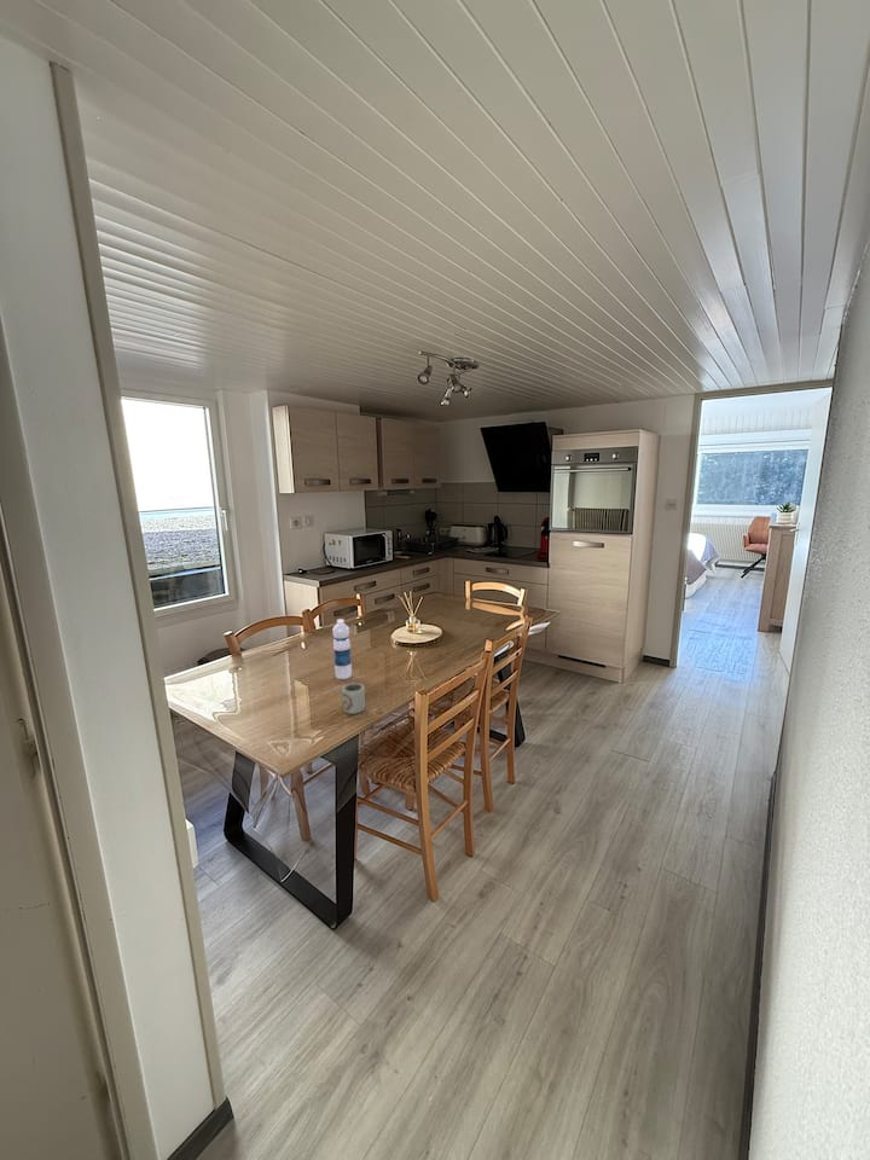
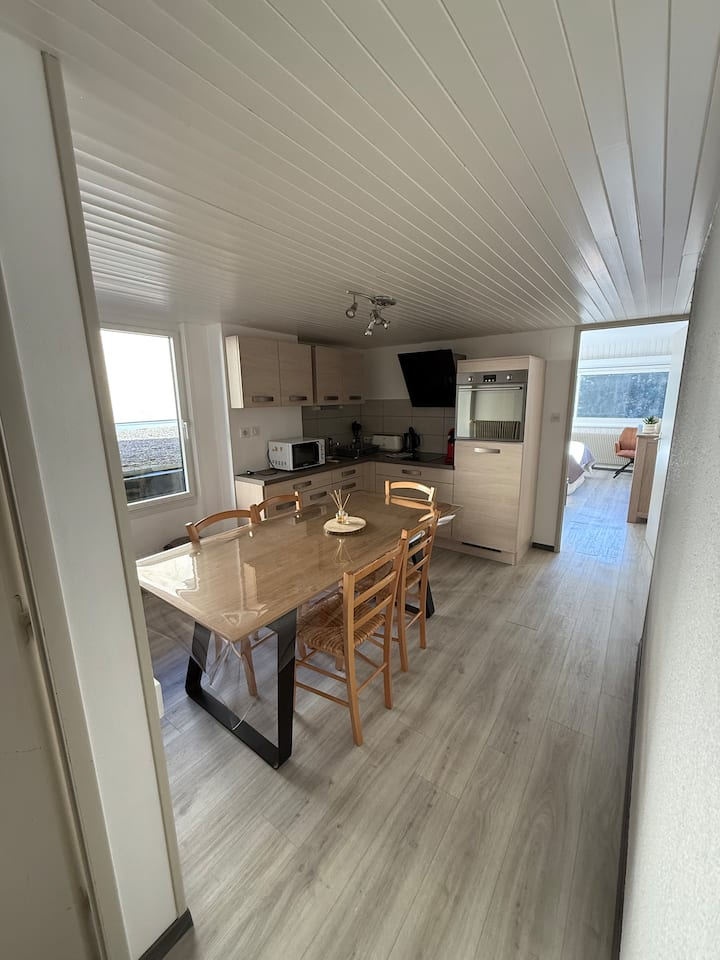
- cup (350, 697)
- water bottle (342, 648)
